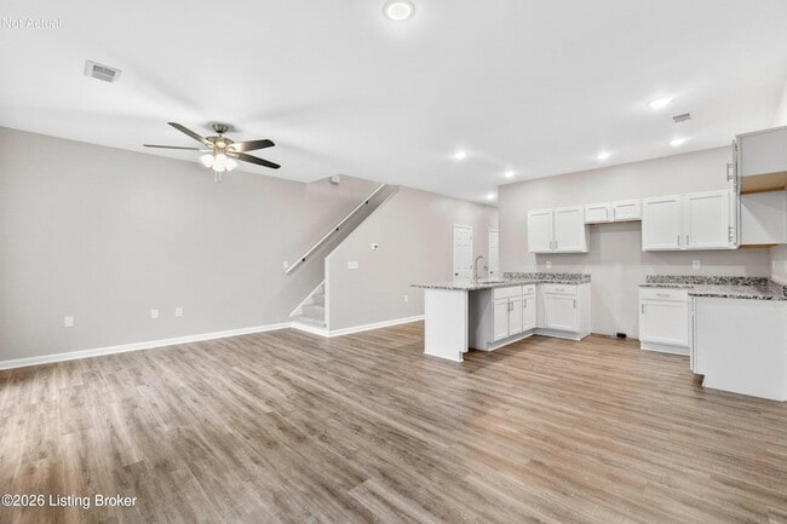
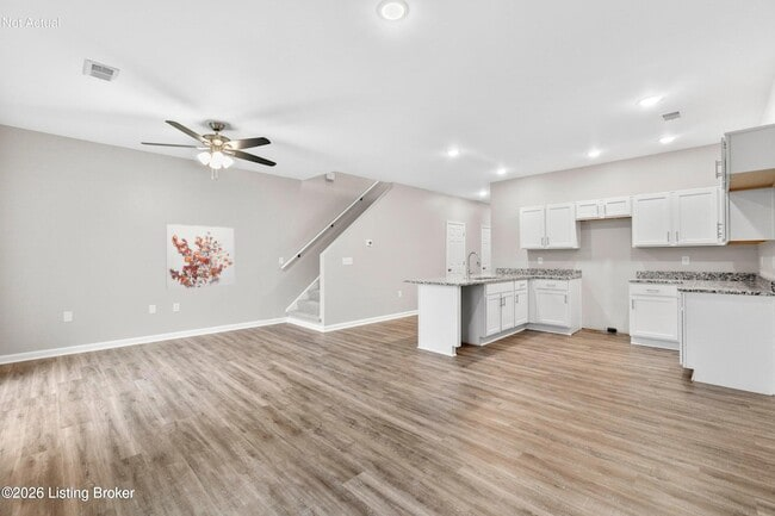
+ wall art (202, 256)
